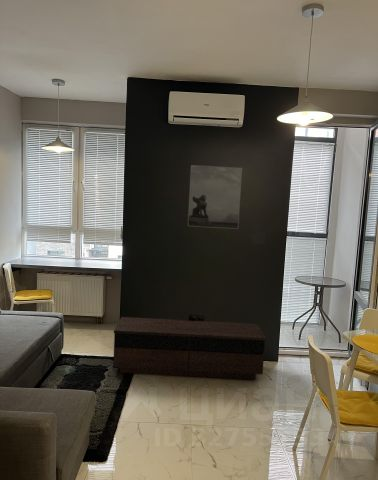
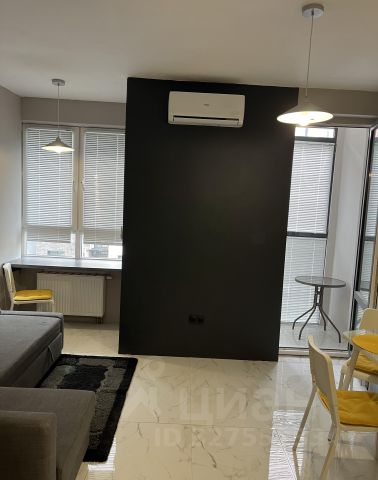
- tv stand (188, 347)
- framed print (214, 197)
